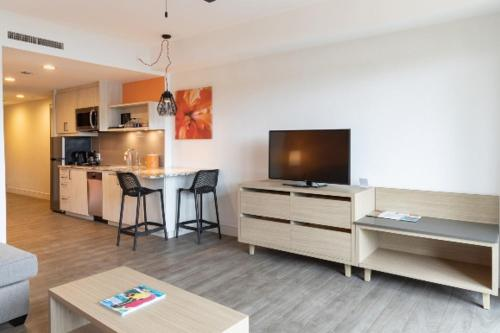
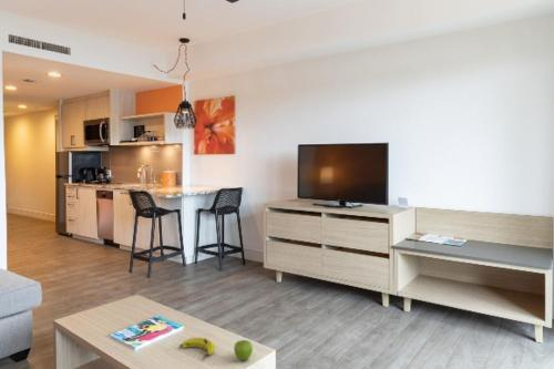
+ banana (196, 346)
+ fruit (243, 349)
